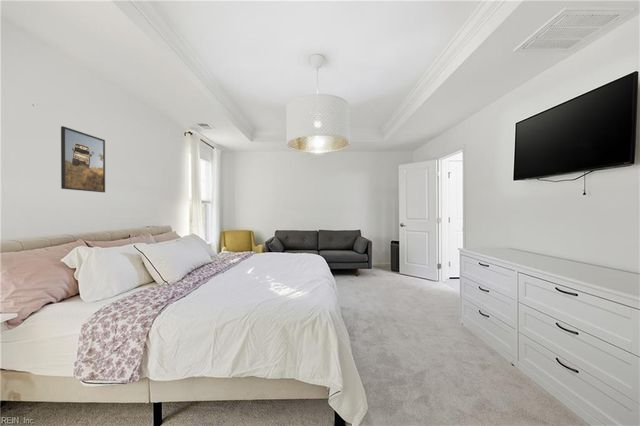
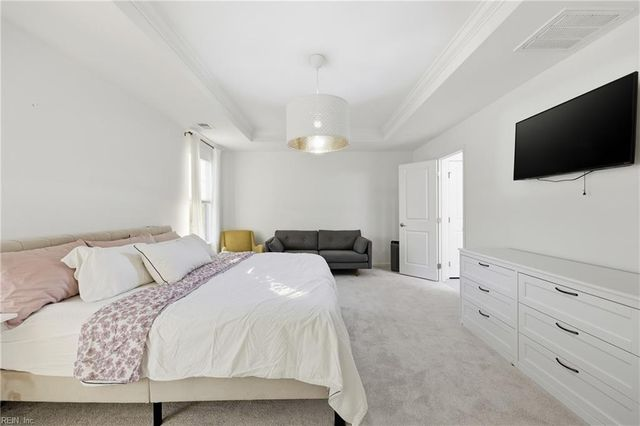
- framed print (85, 162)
